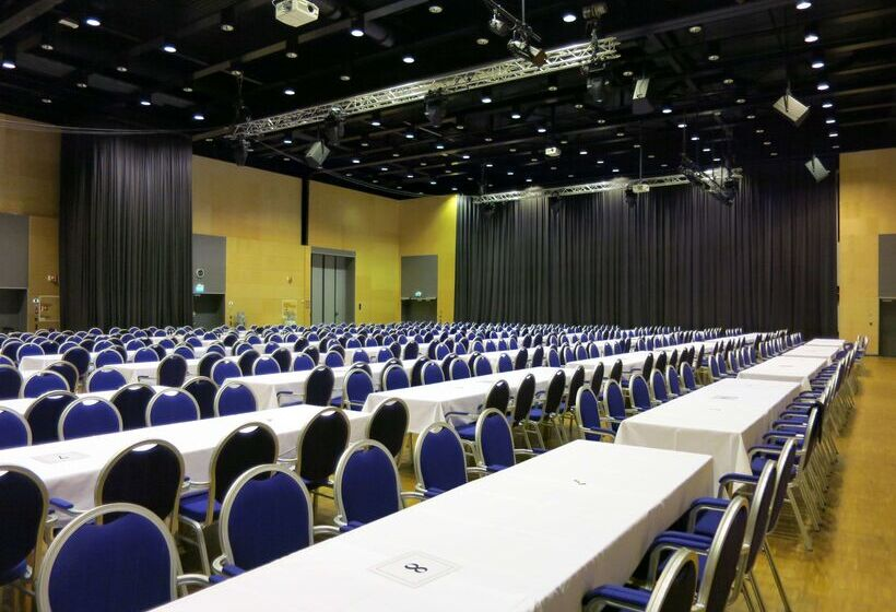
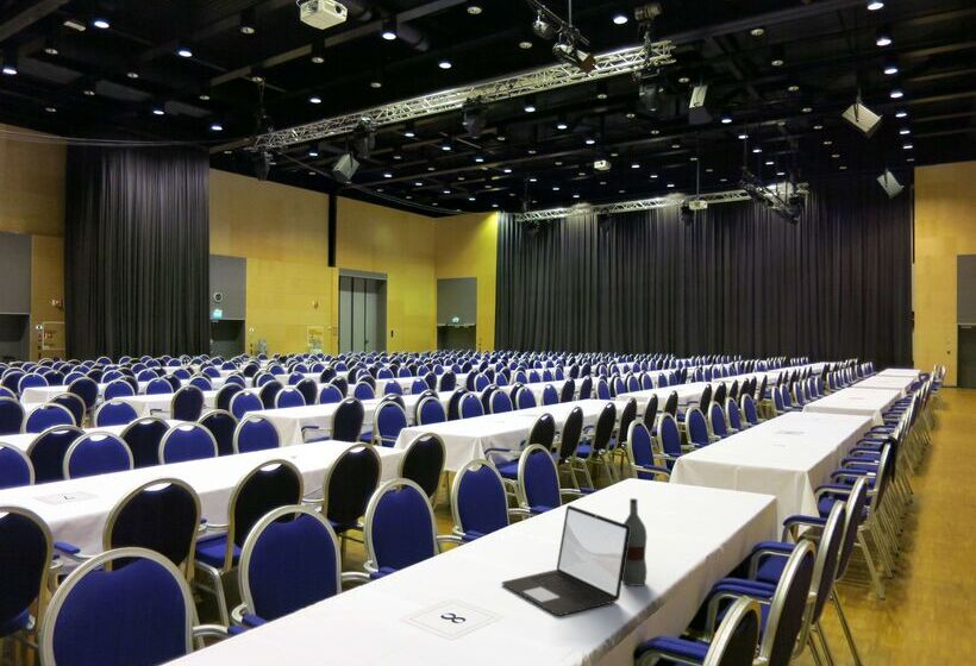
+ laptop (563, 555)
+ bottle (633, 540)
